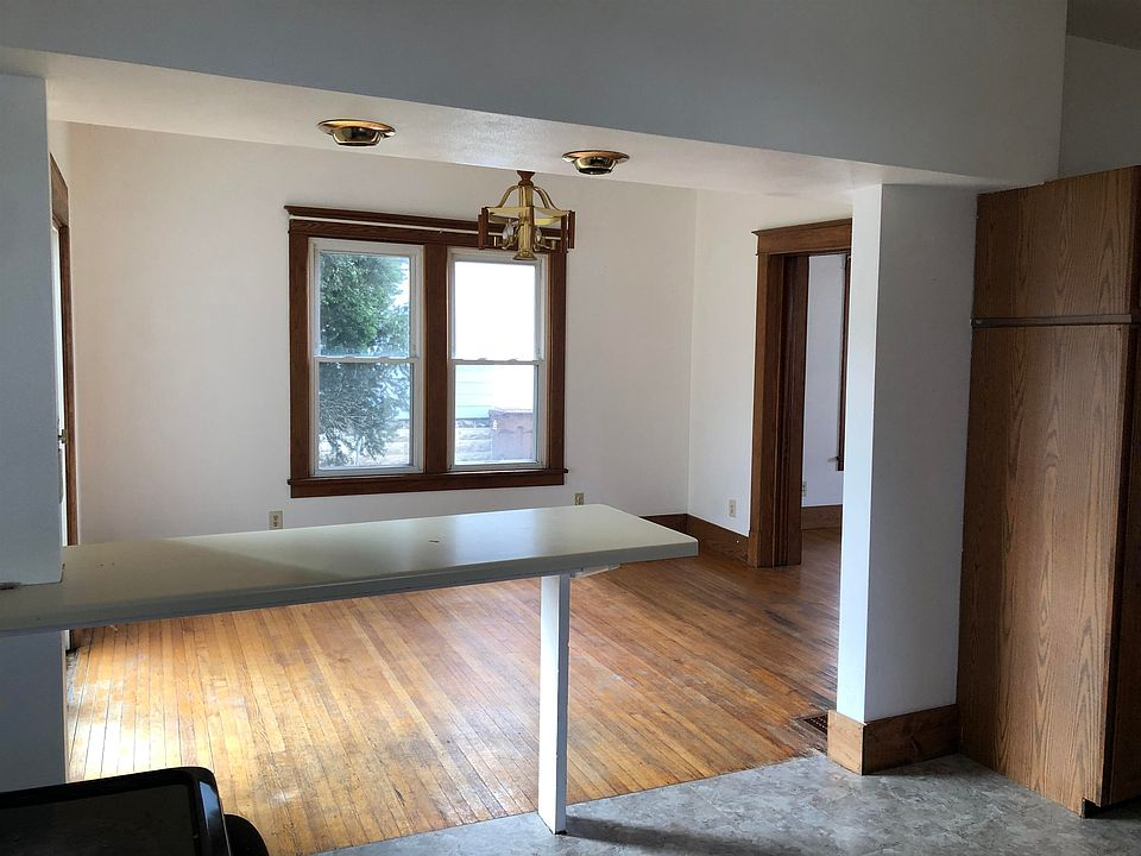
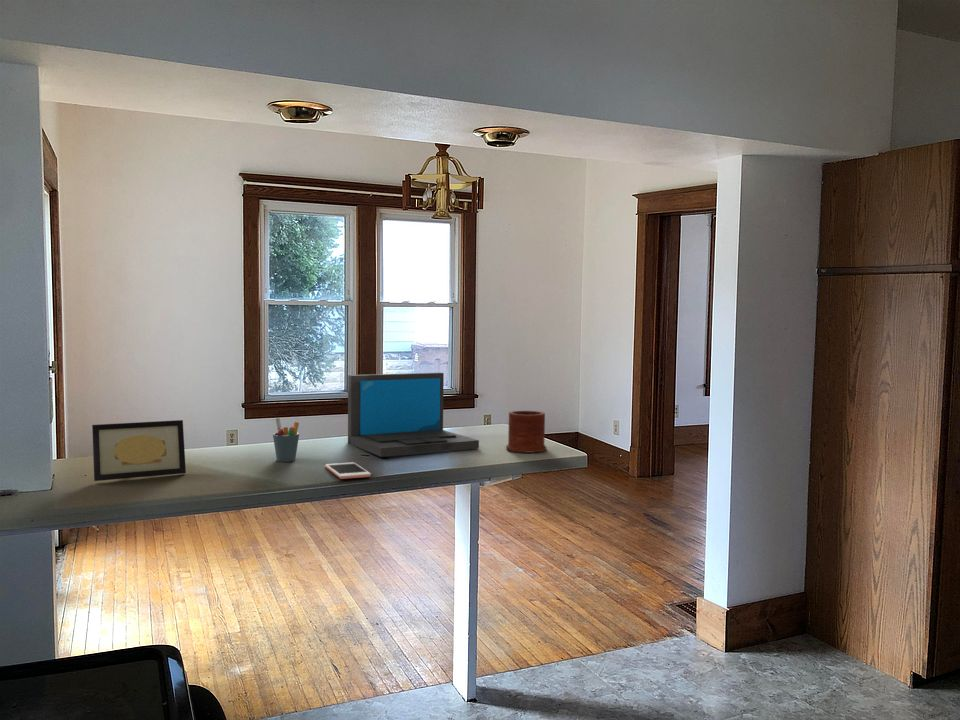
+ picture frame (139, 448)
+ pen holder (286, 439)
+ cell phone (347, 470)
+ mug (526, 430)
+ laptop (412, 411)
